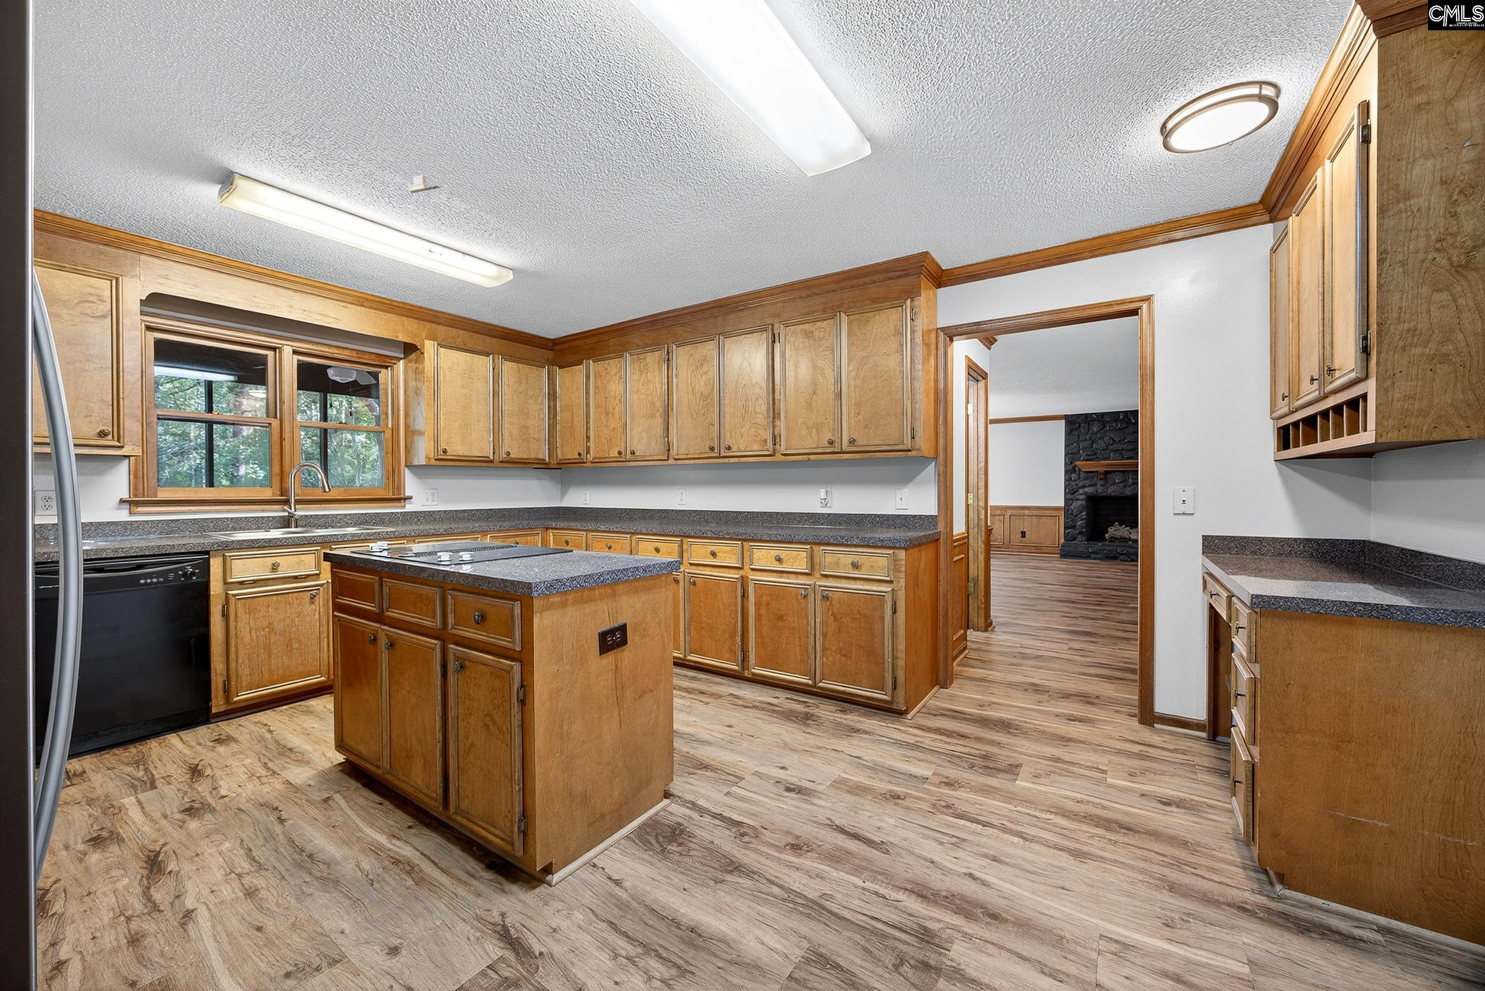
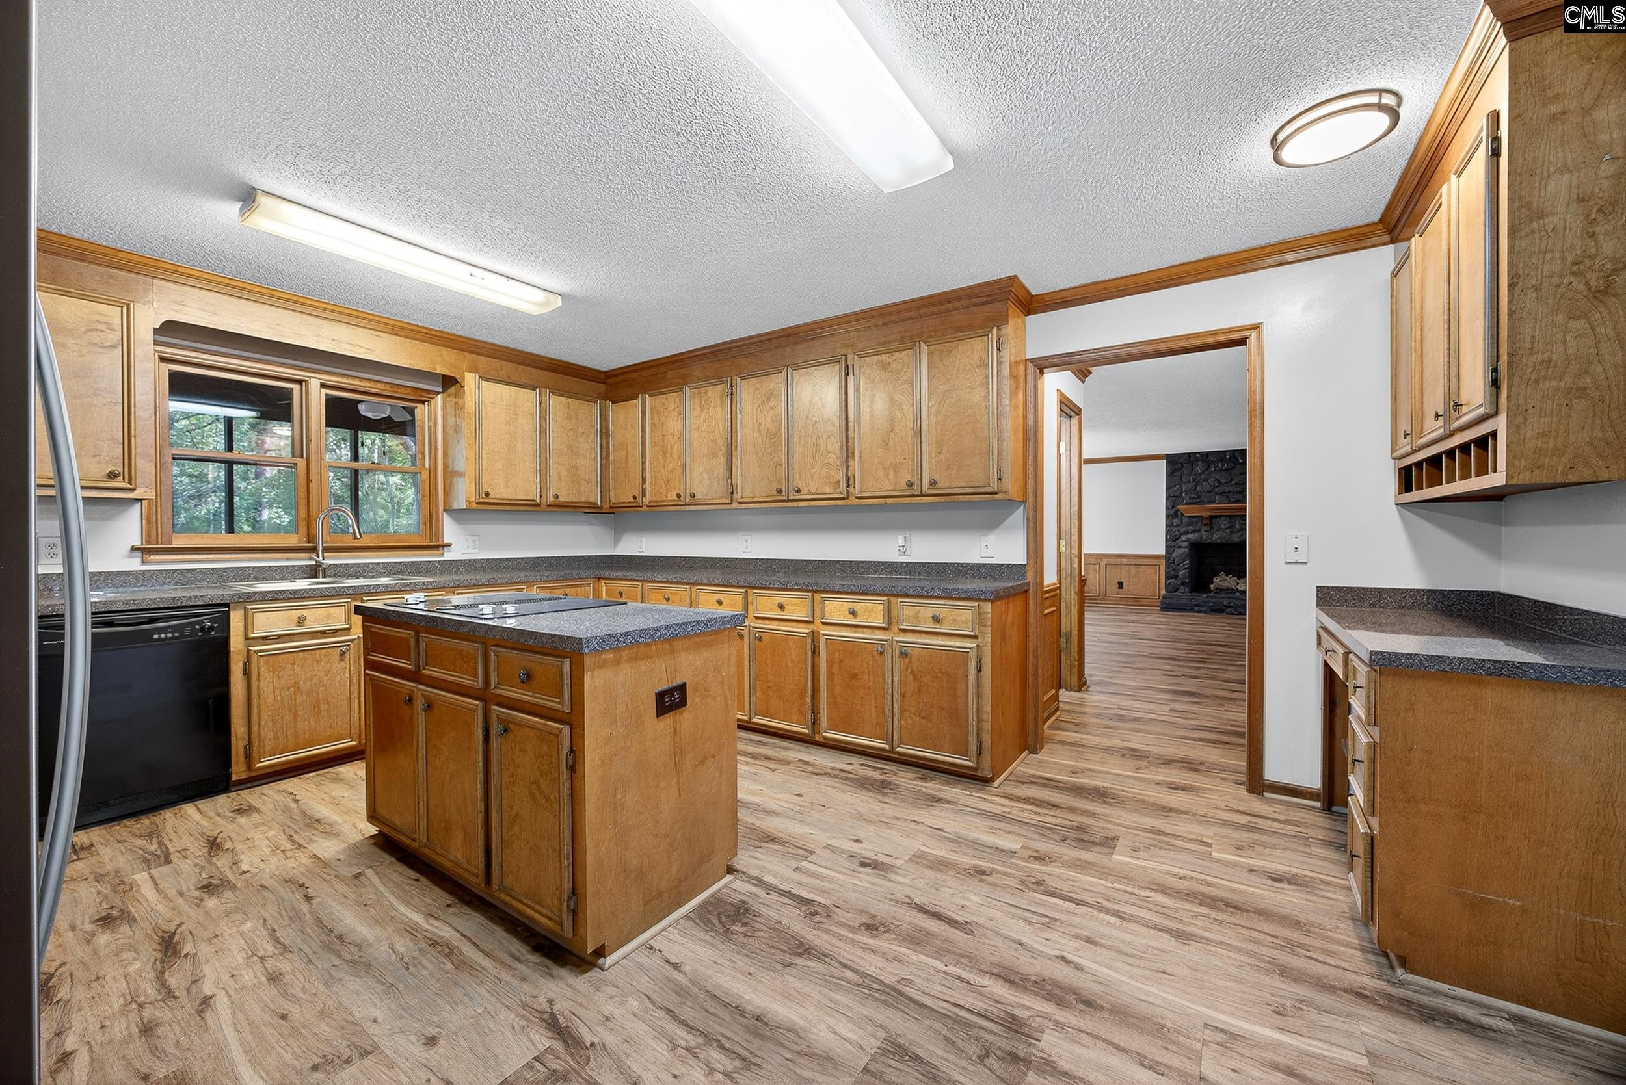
- tape dispenser (424, 182)
